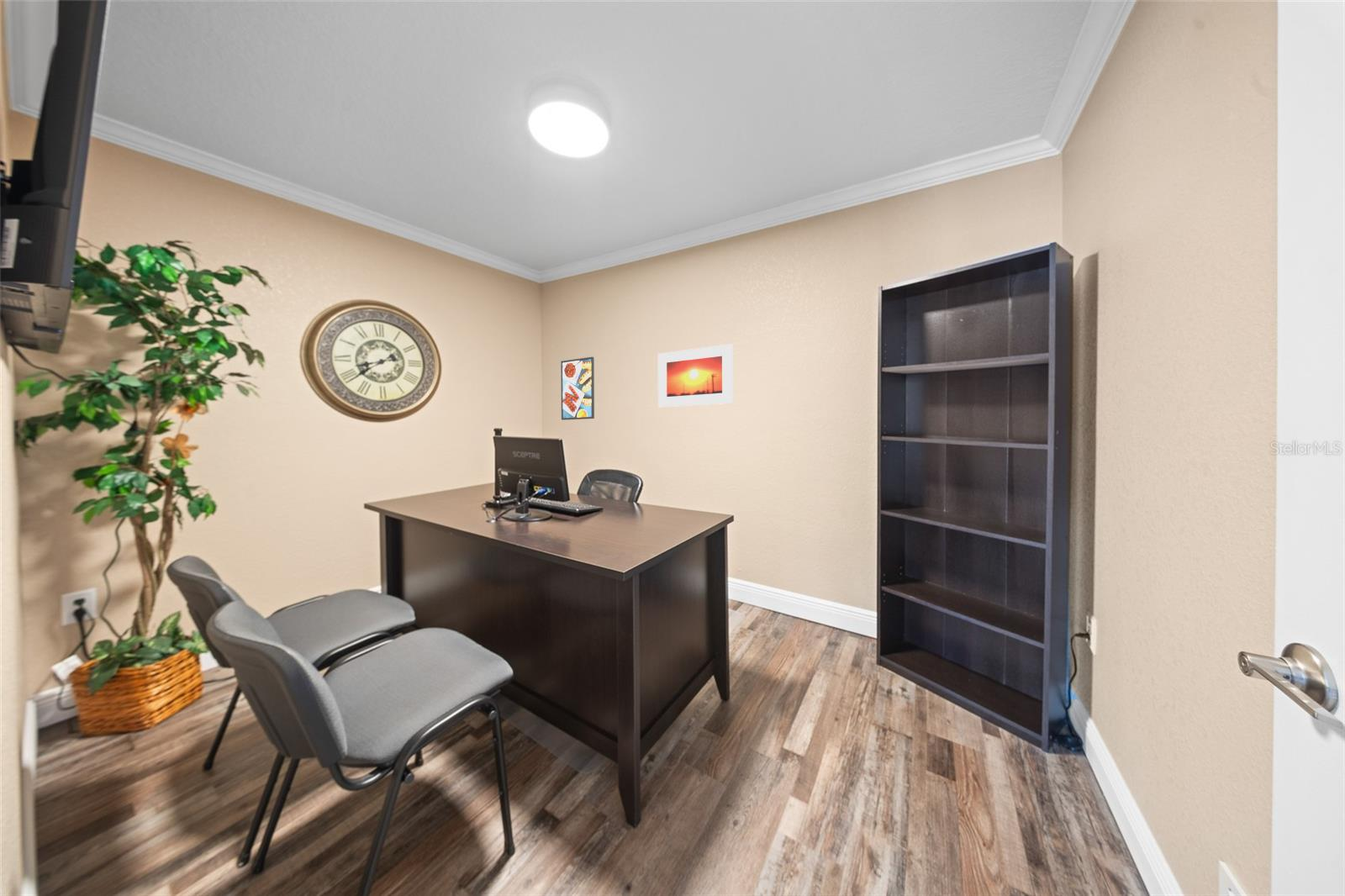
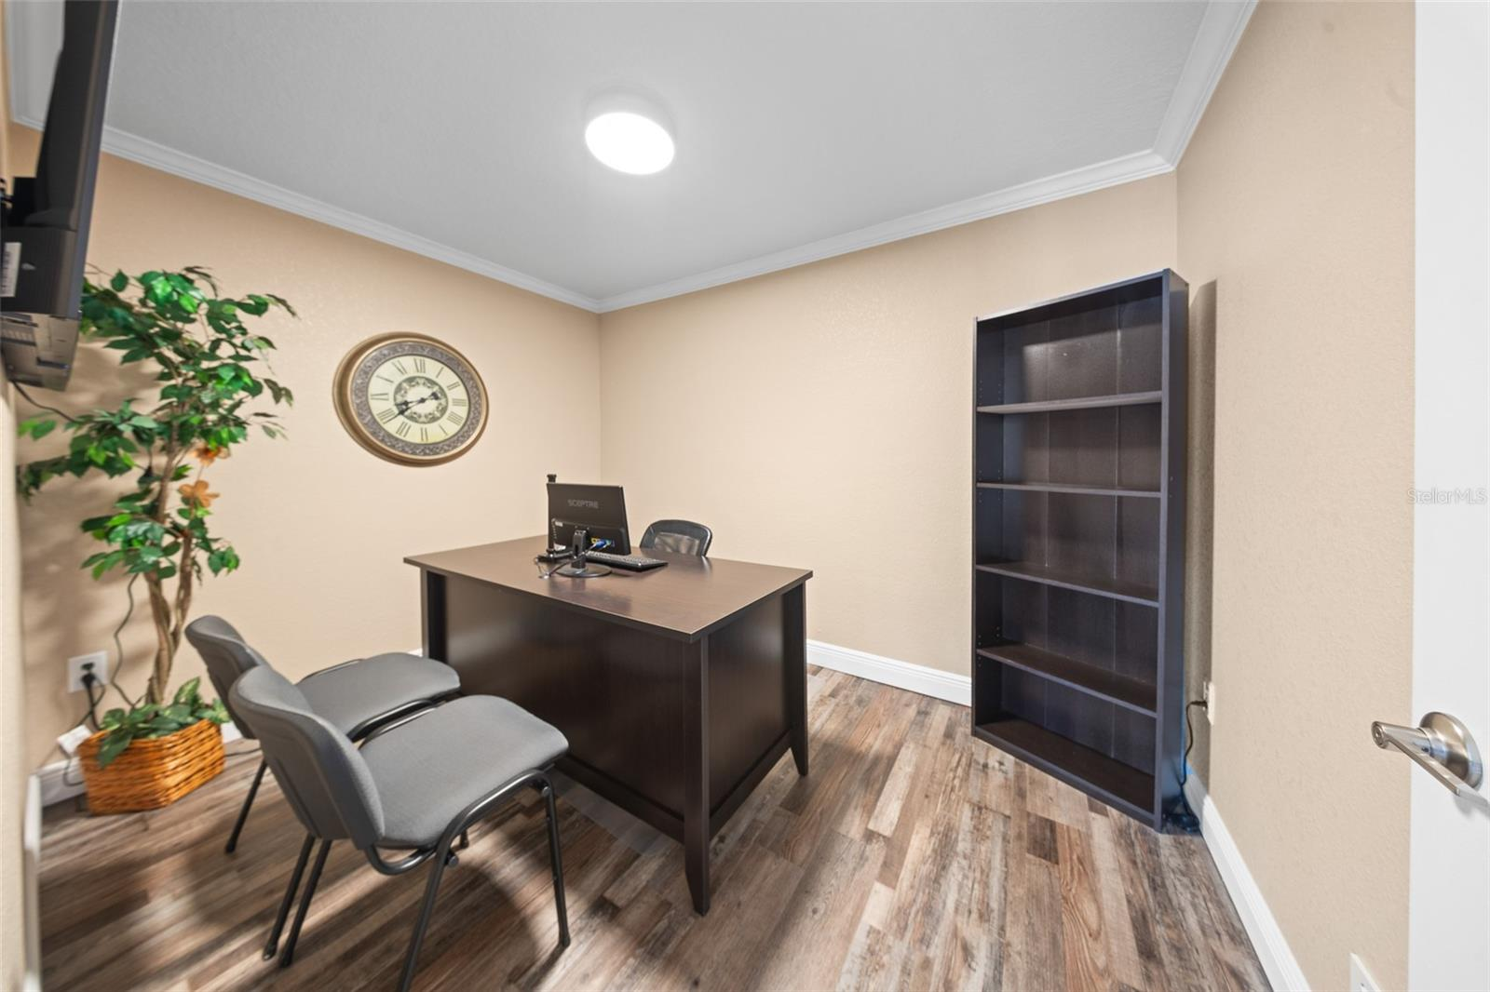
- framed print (577, 389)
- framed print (694, 377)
